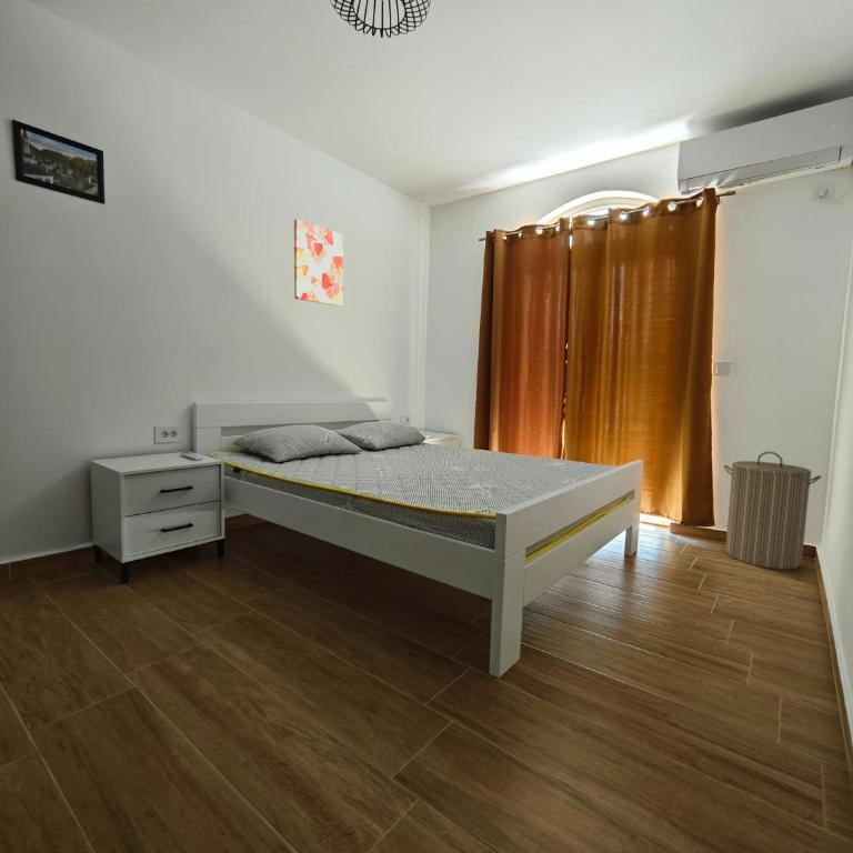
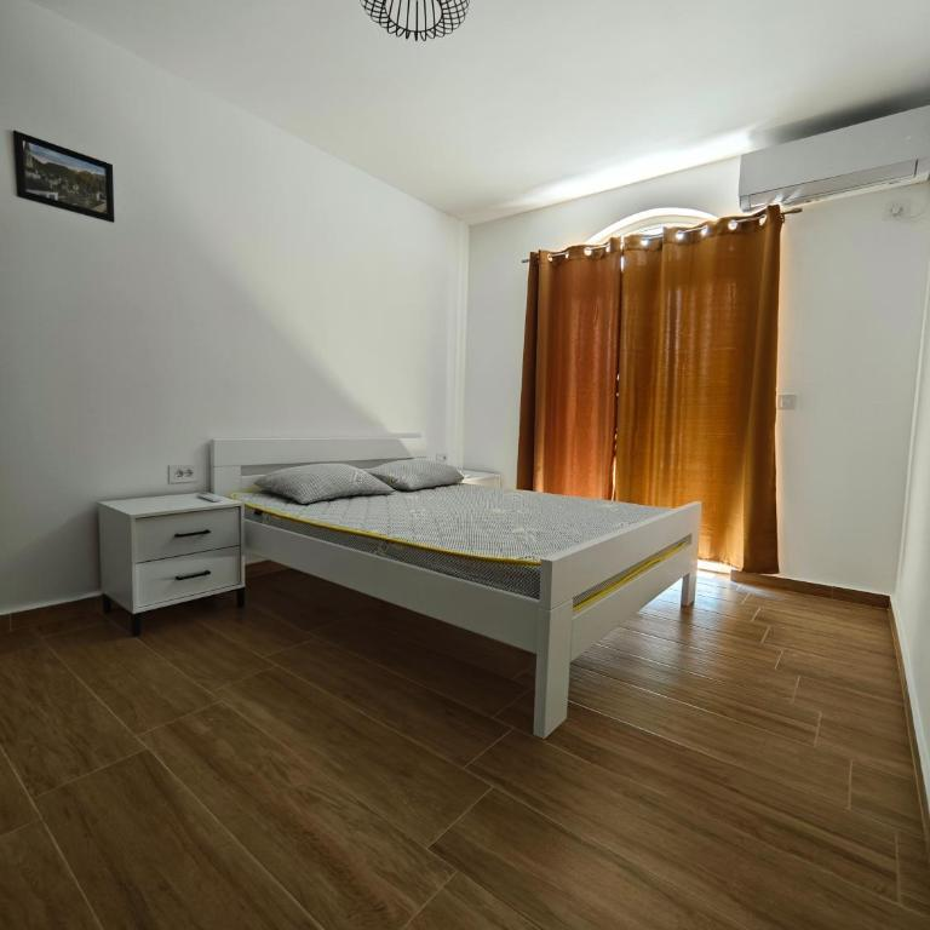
- laundry hamper (766, 505)
- wall art (319, 264)
